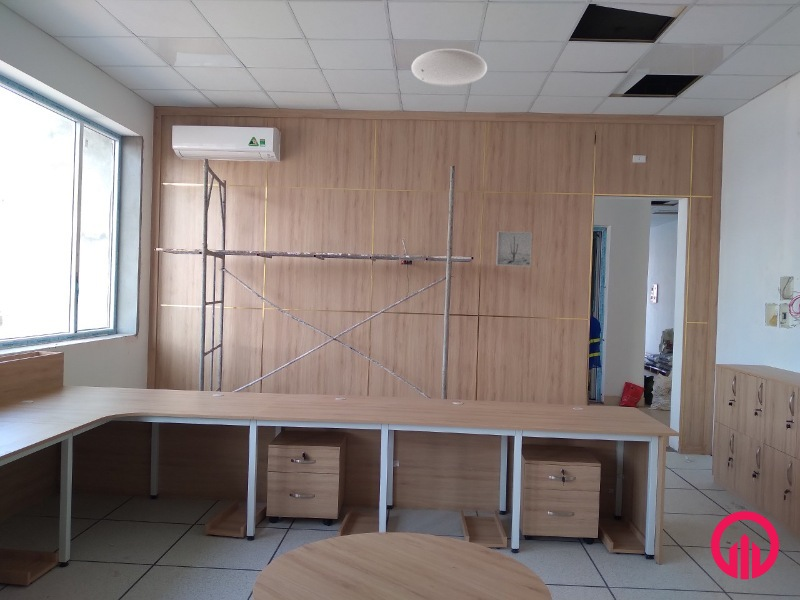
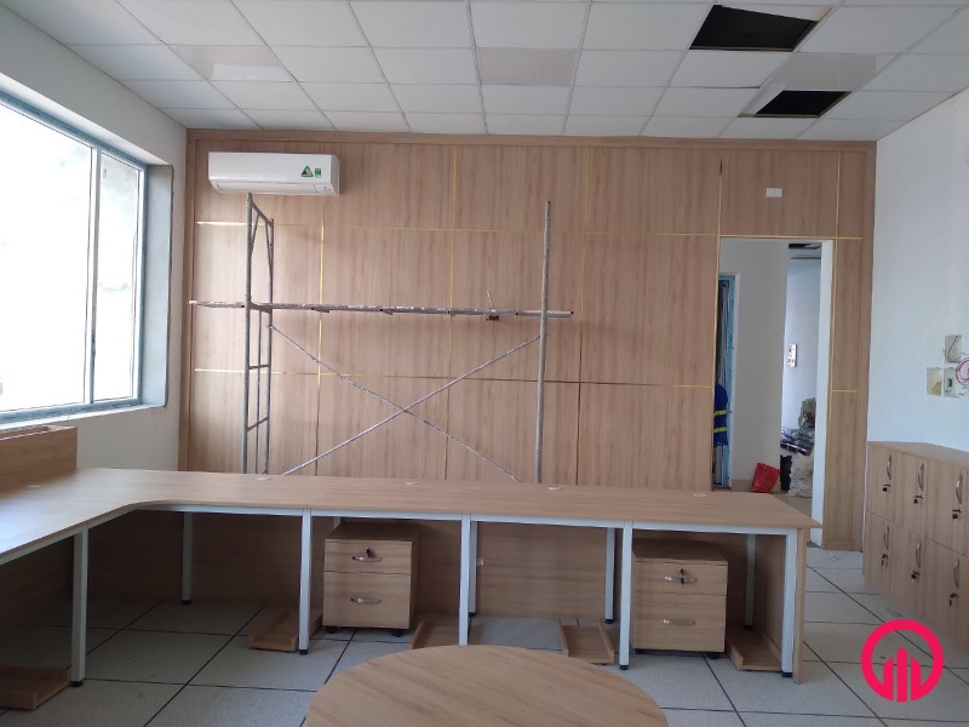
- ceiling light (449, 68)
- wall art (514, 249)
